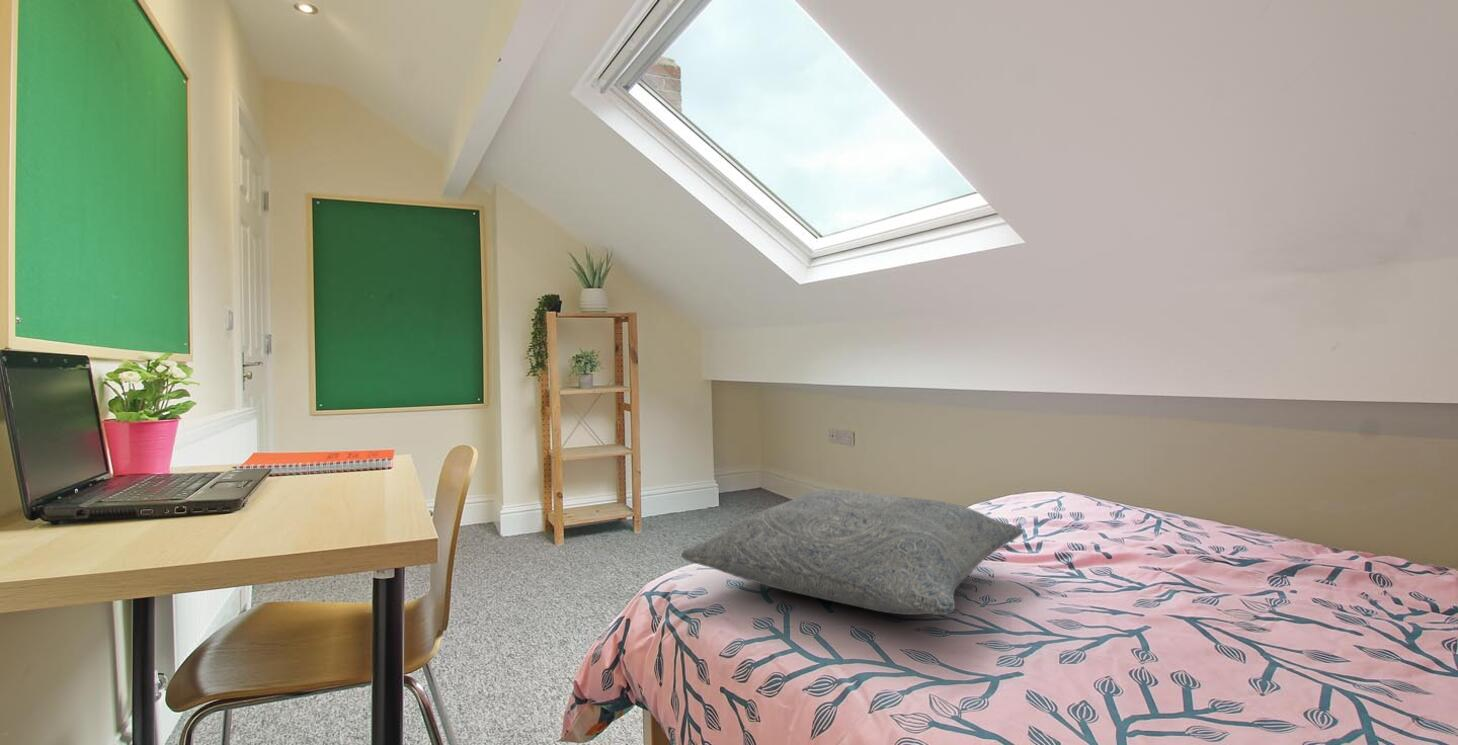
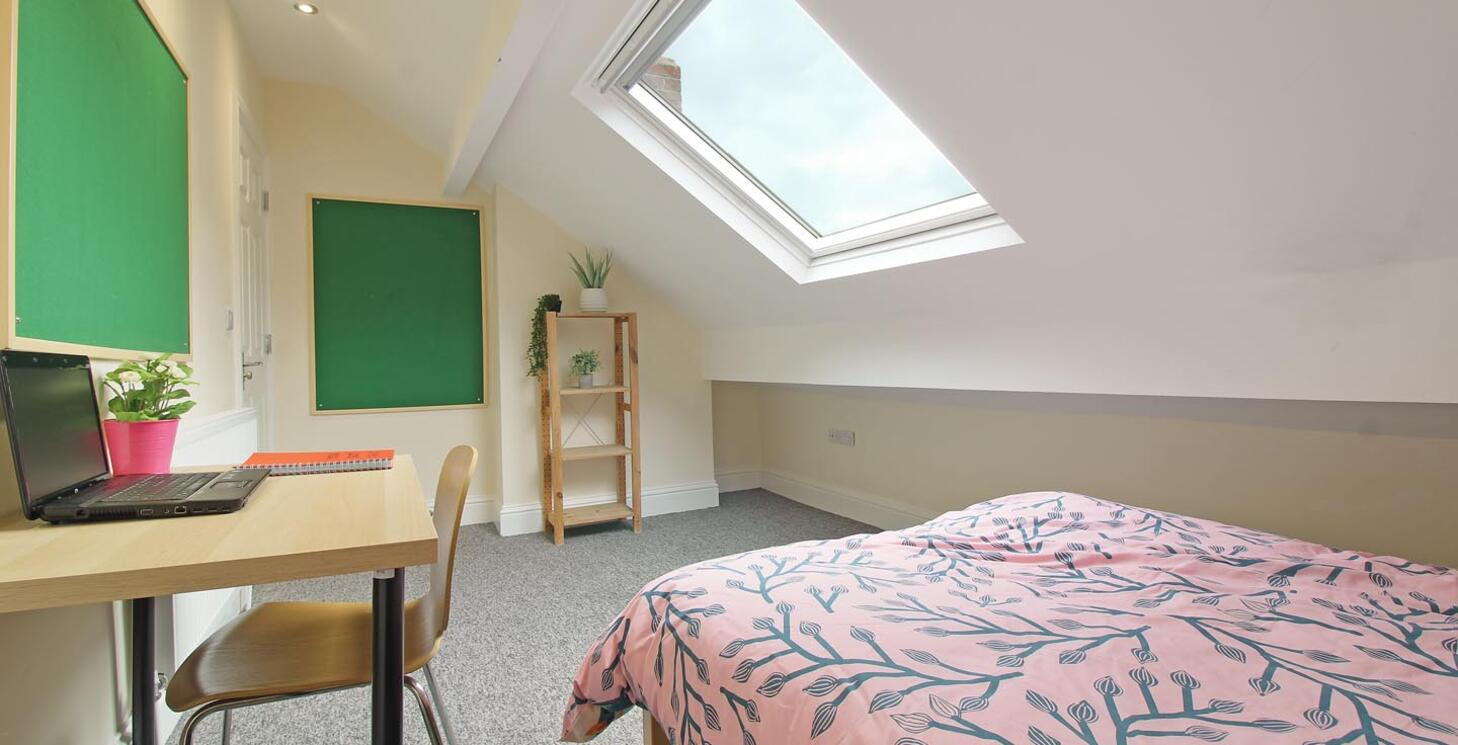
- pillow (860, 542)
